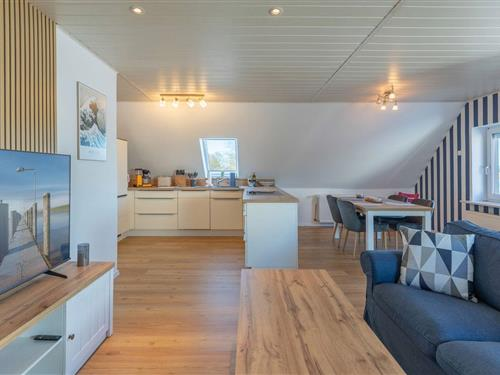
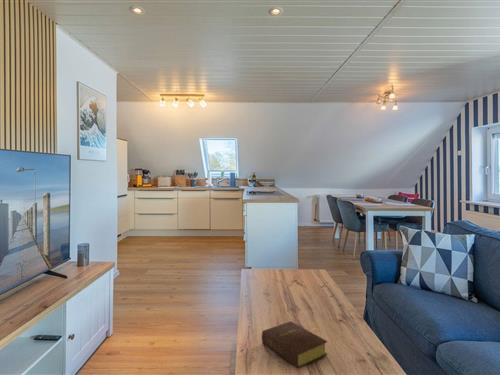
+ bible (293, 342)
